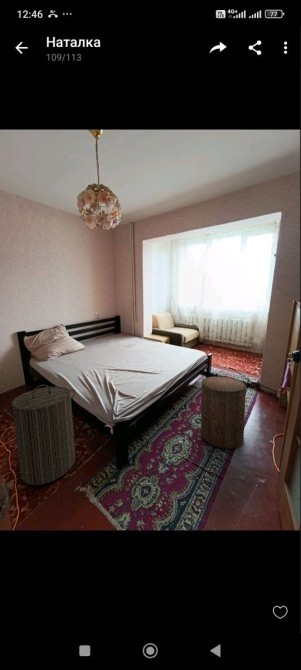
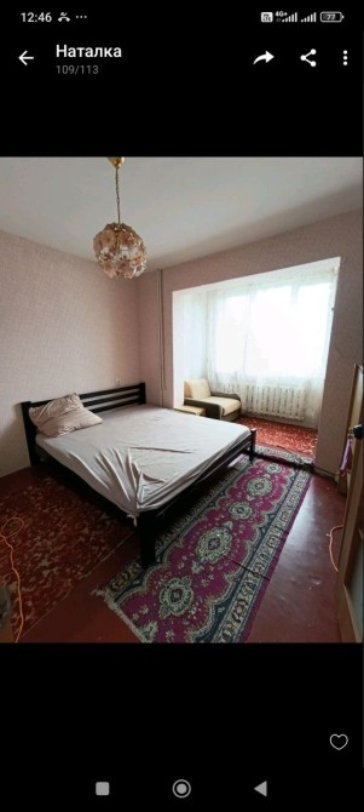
- laundry hamper (45, 425)
- stool (222, 409)
